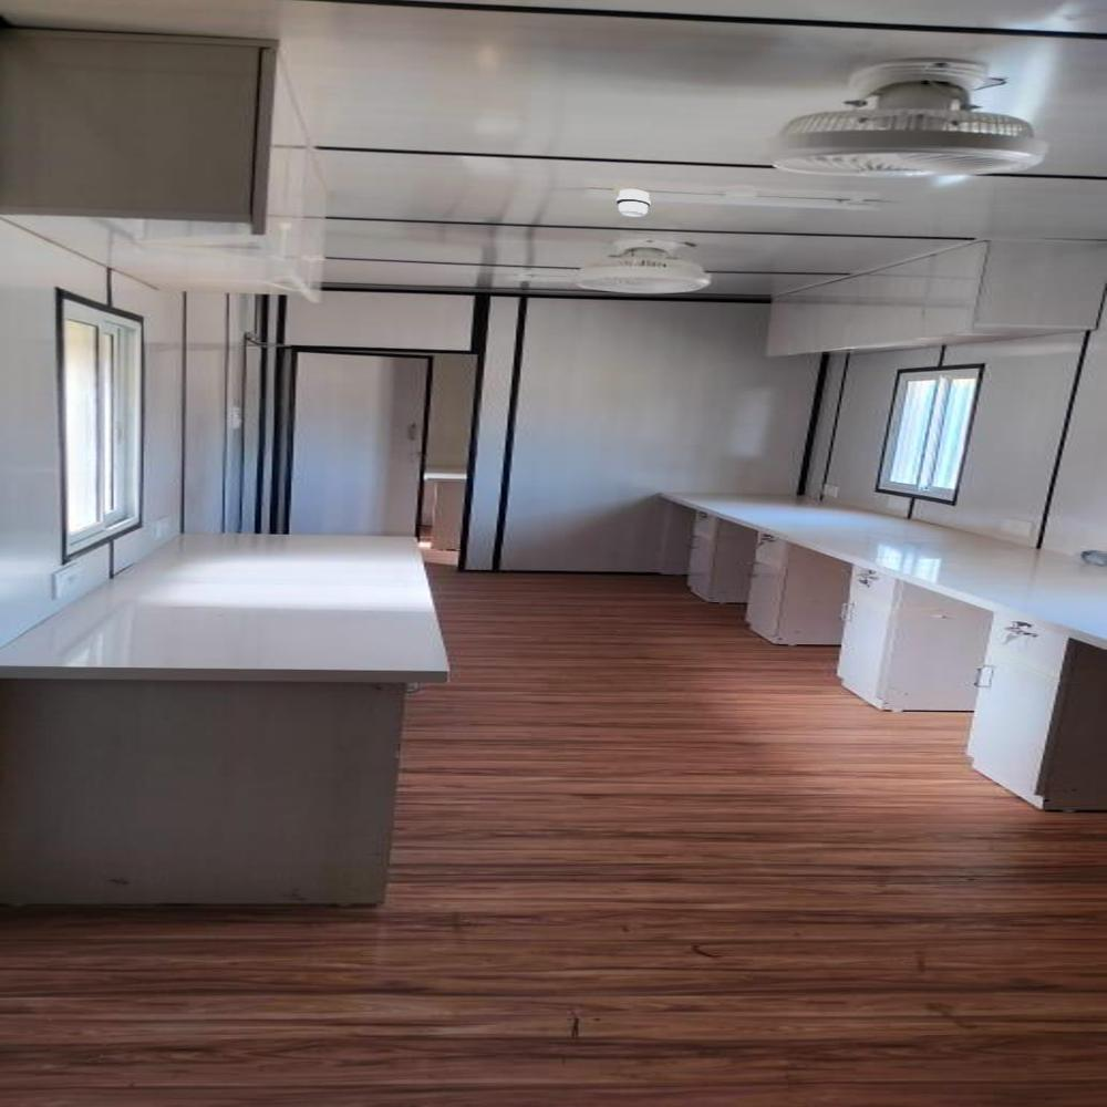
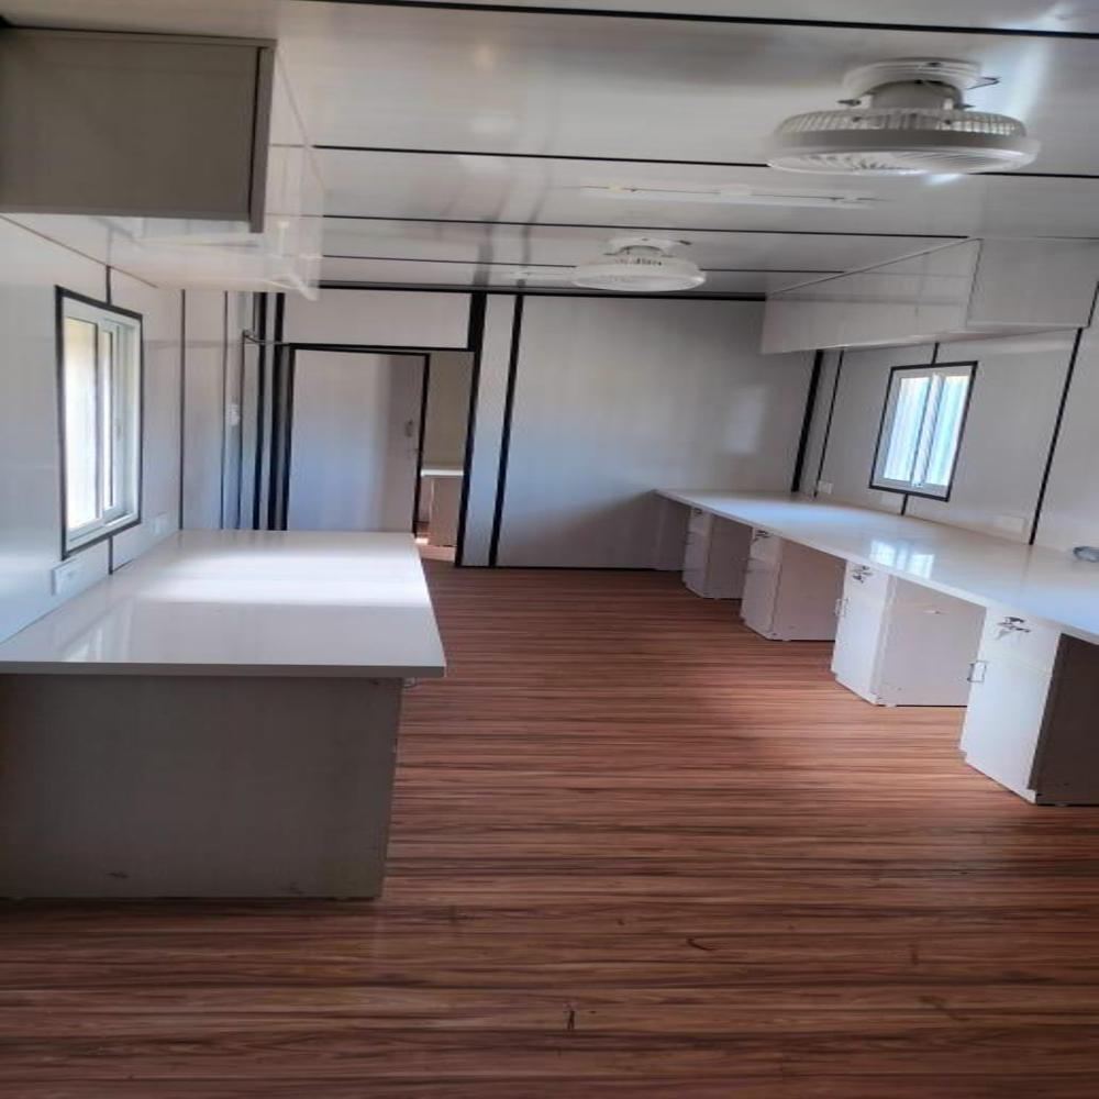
- smoke detector (633, 203)
